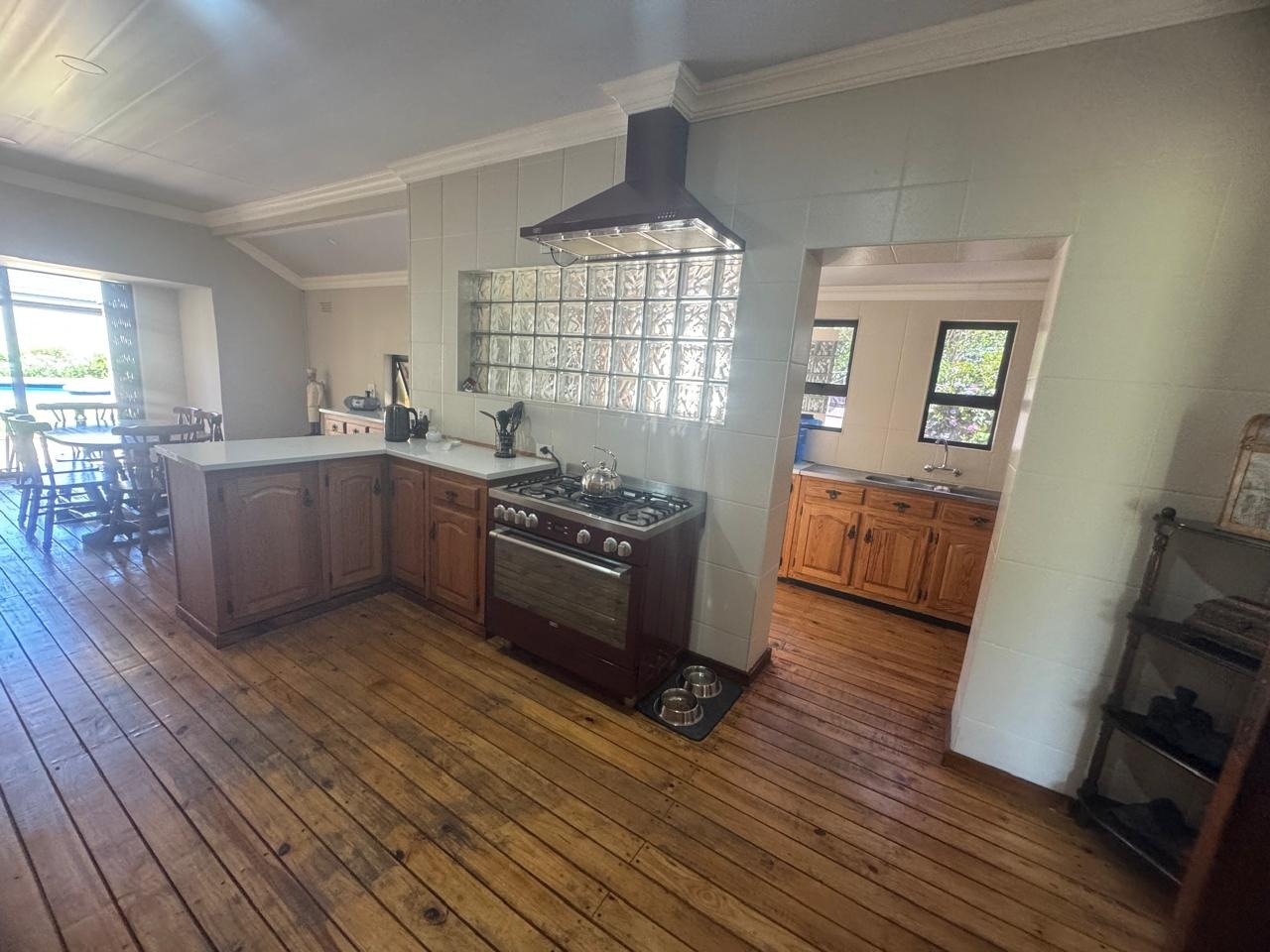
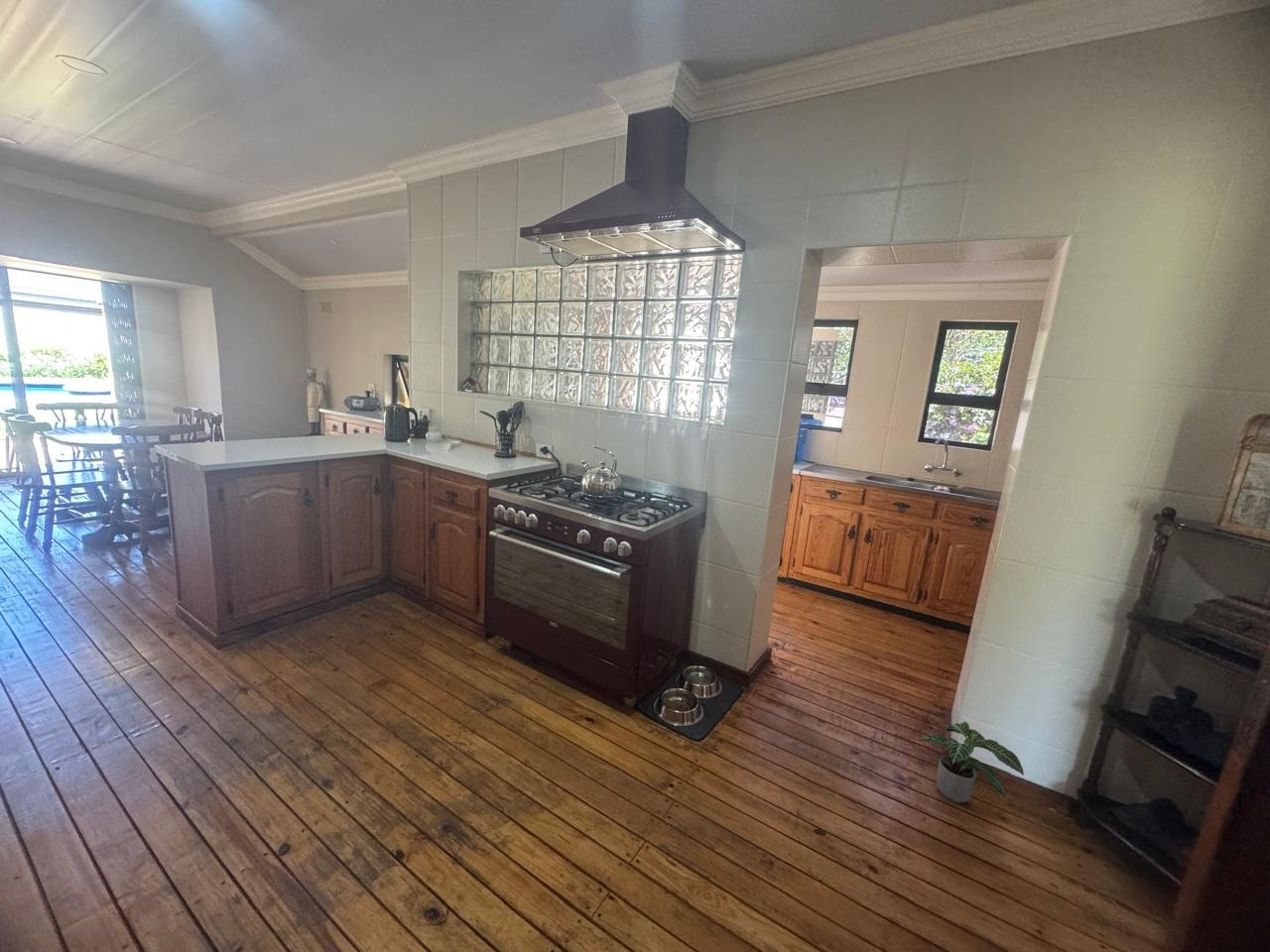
+ potted plant (965, 764)
